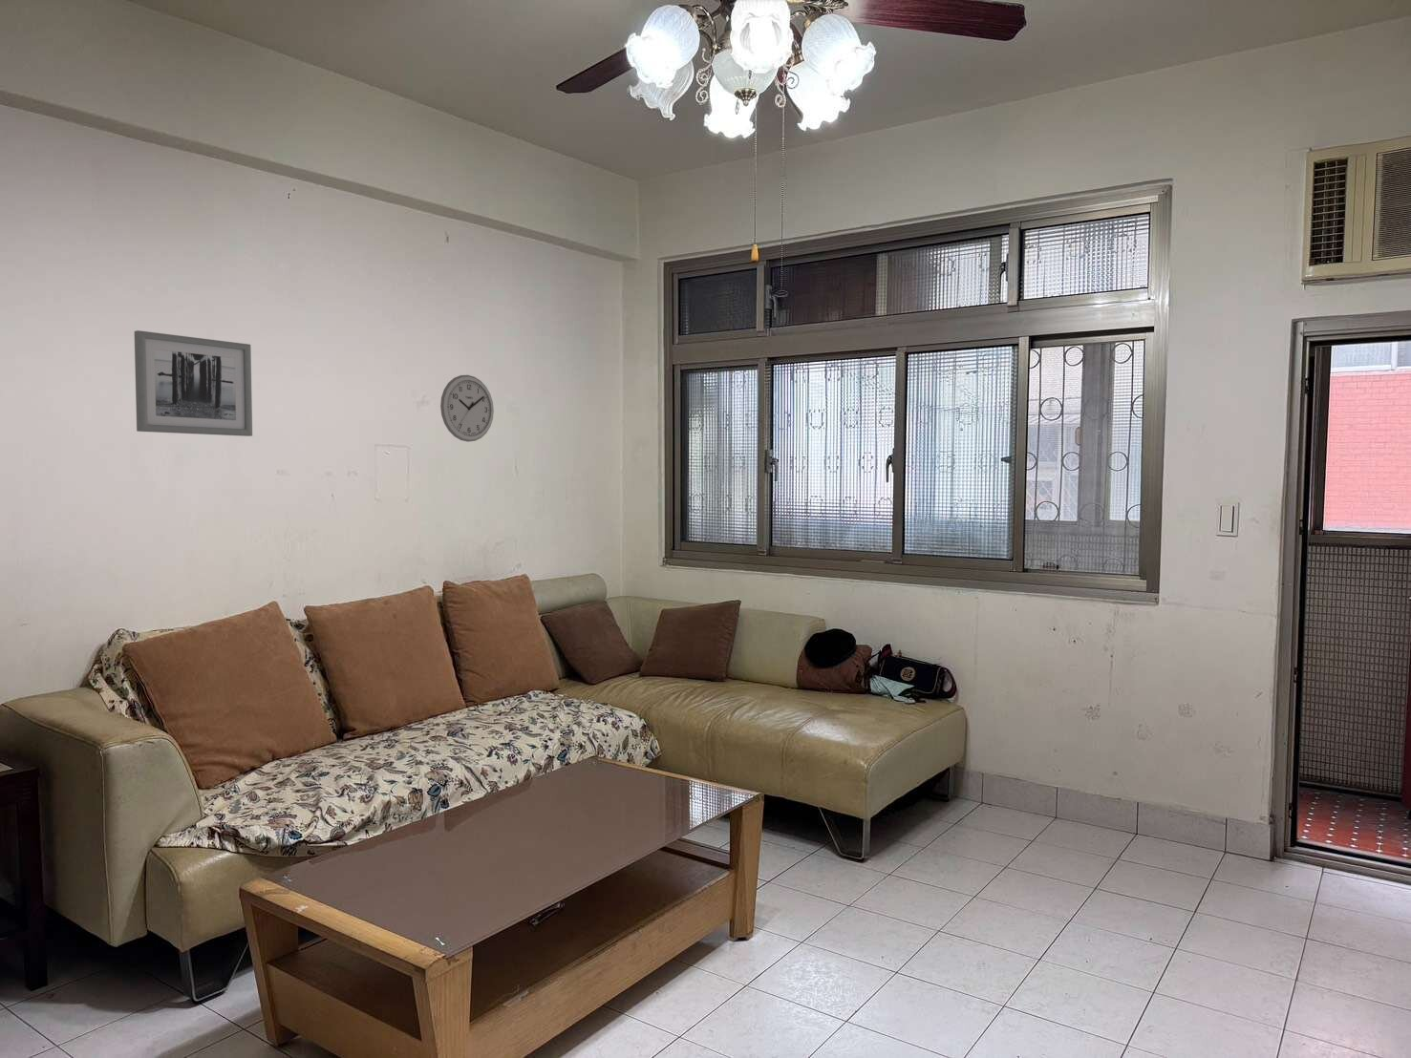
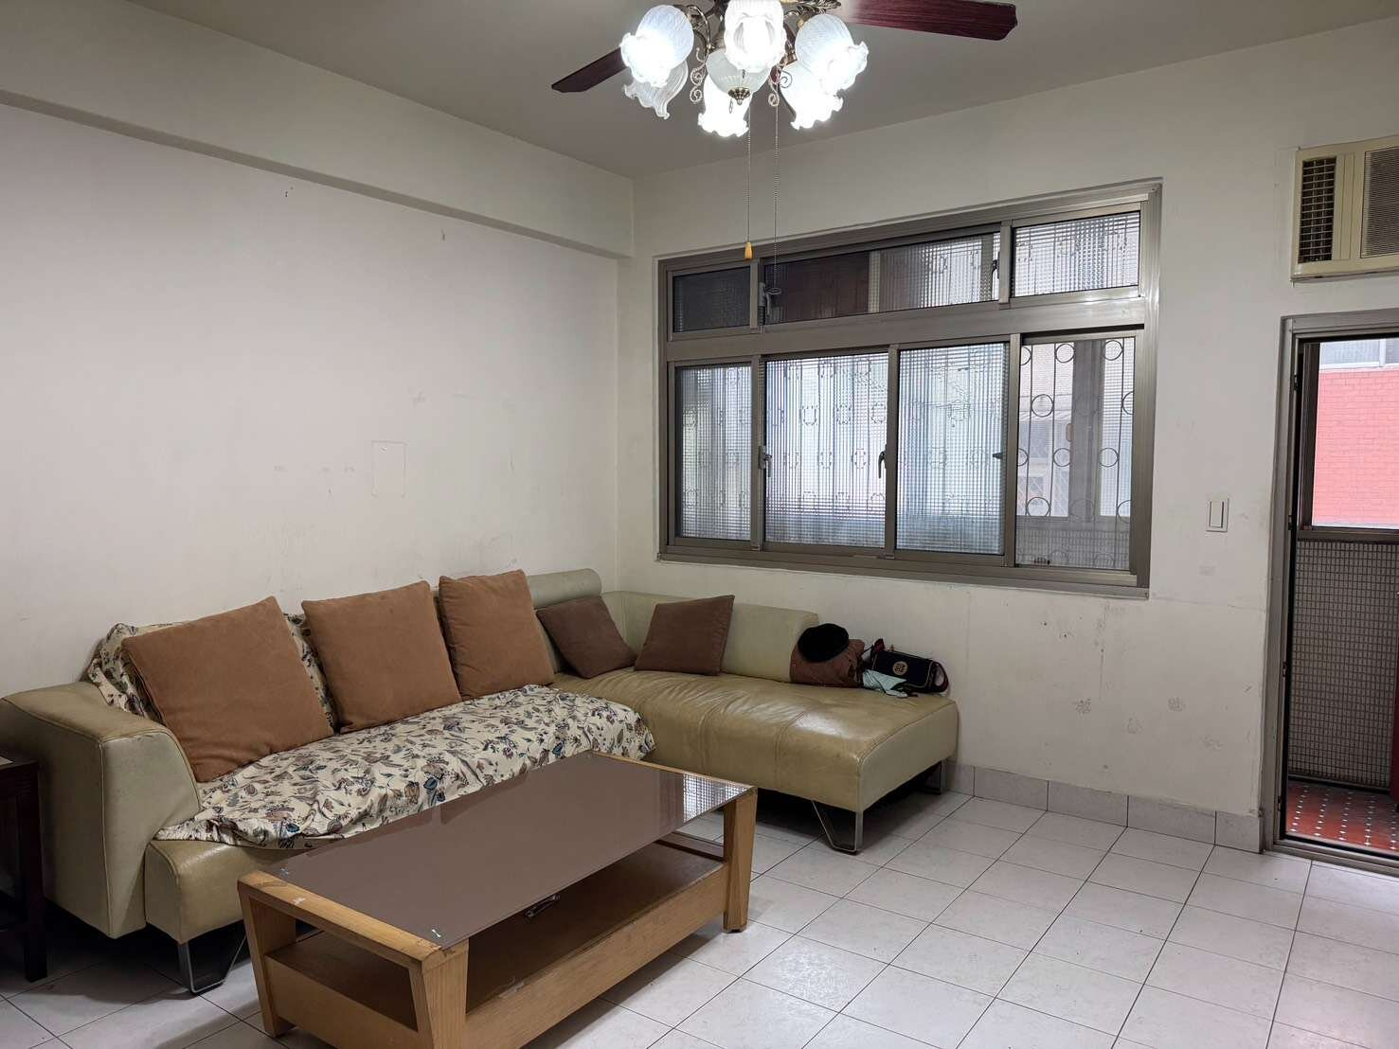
- wall art (196, 386)
- wall clock (468, 408)
